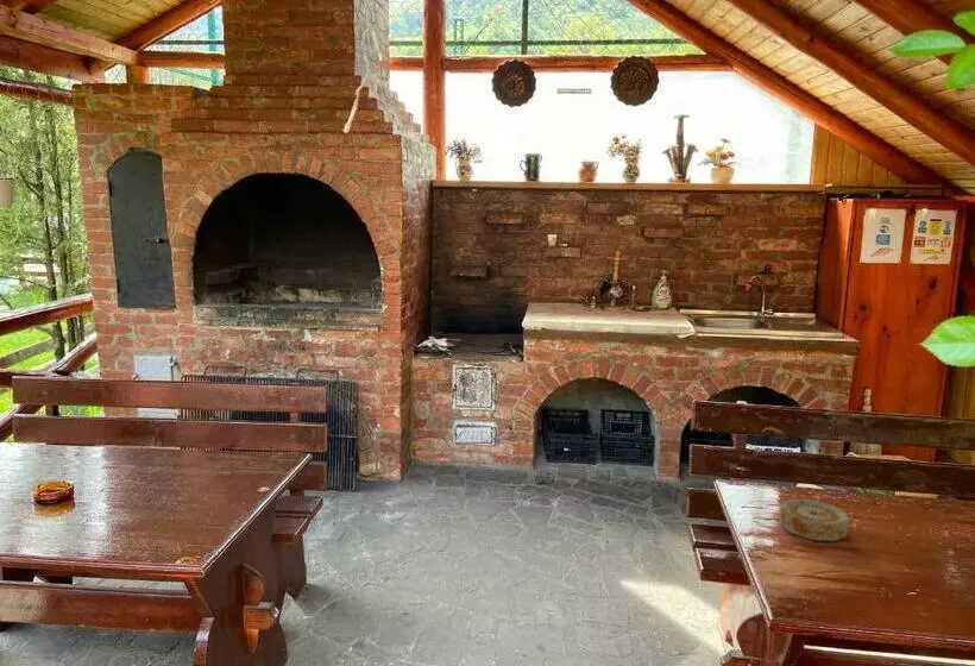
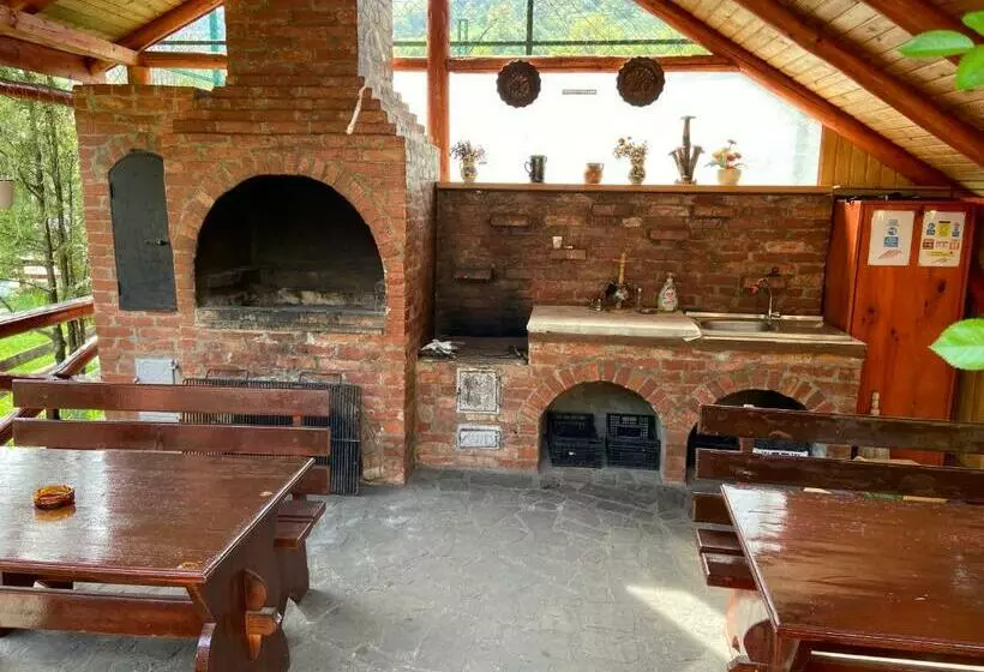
- ashtray (813, 519)
